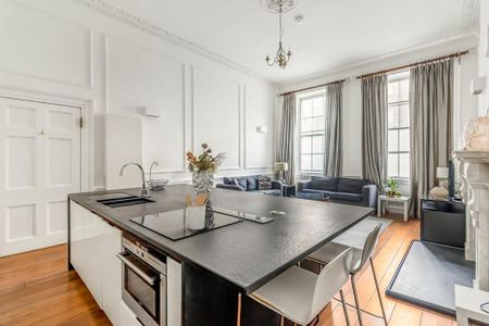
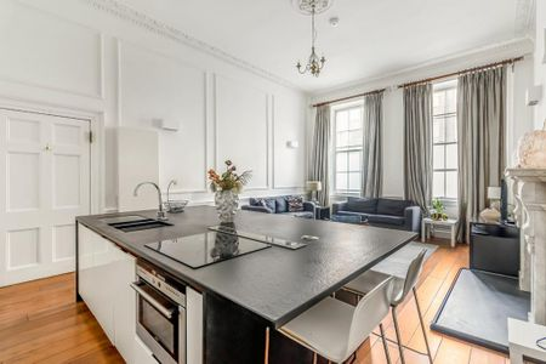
- utensil holder (198, 210)
